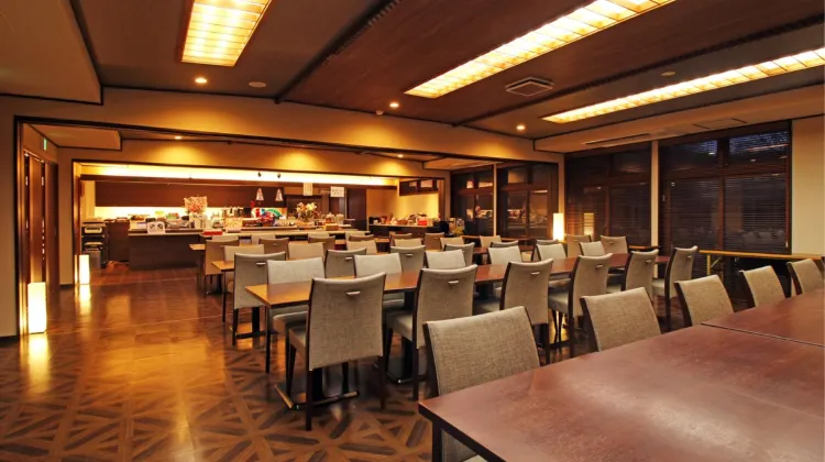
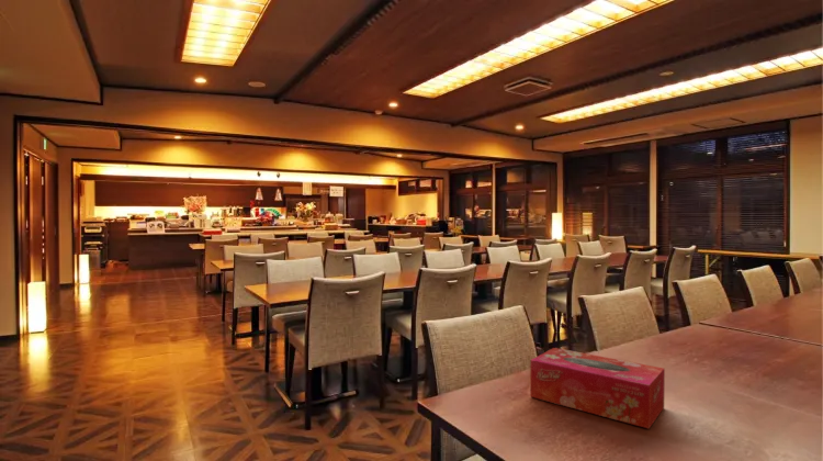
+ tissue box (595, 382)
